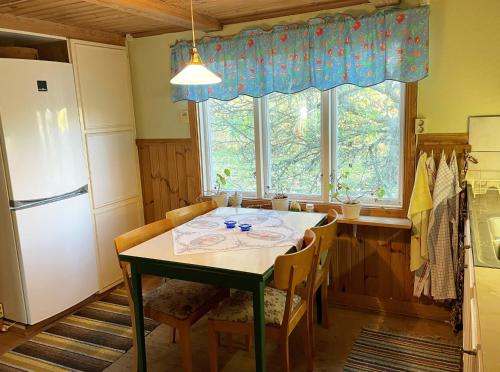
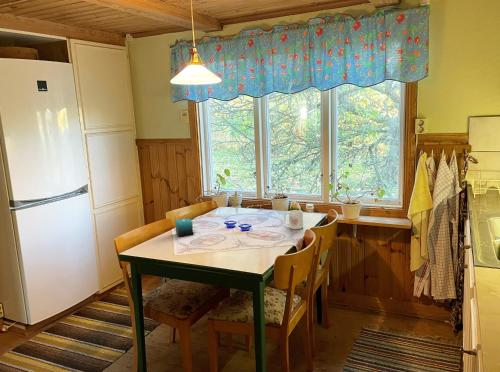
+ candle (183, 224)
+ mug (293, 219)
